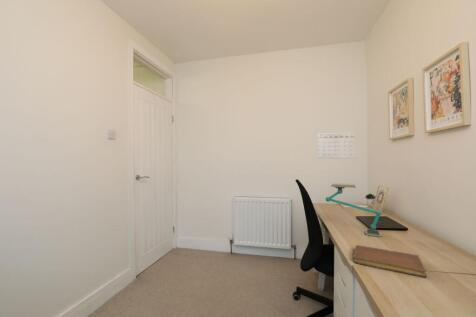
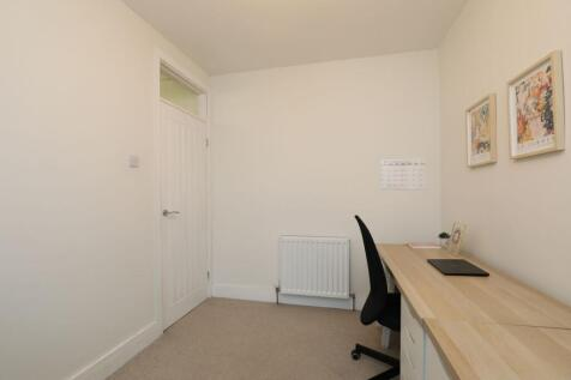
- notebook (386, 258)
- desk lamp (353, 207)
